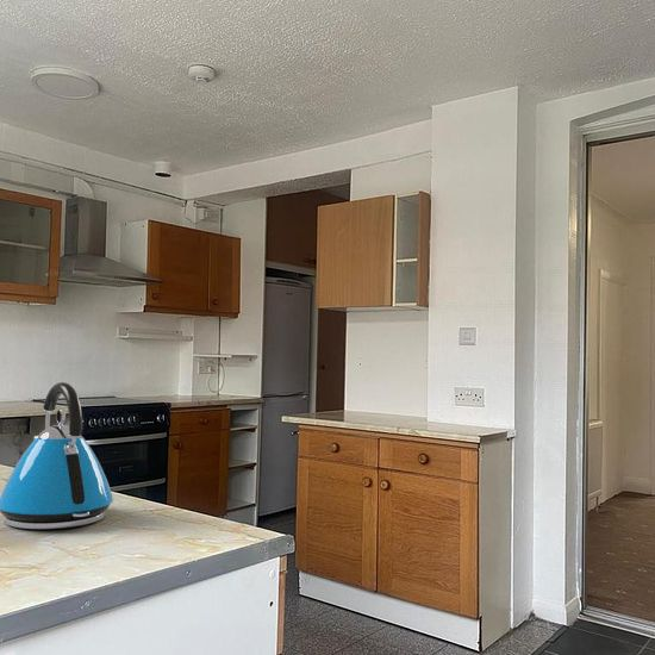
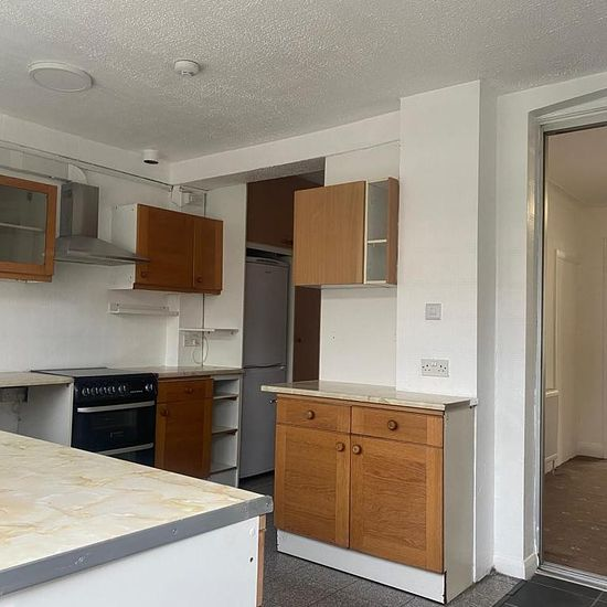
- kettle (60, 449)
